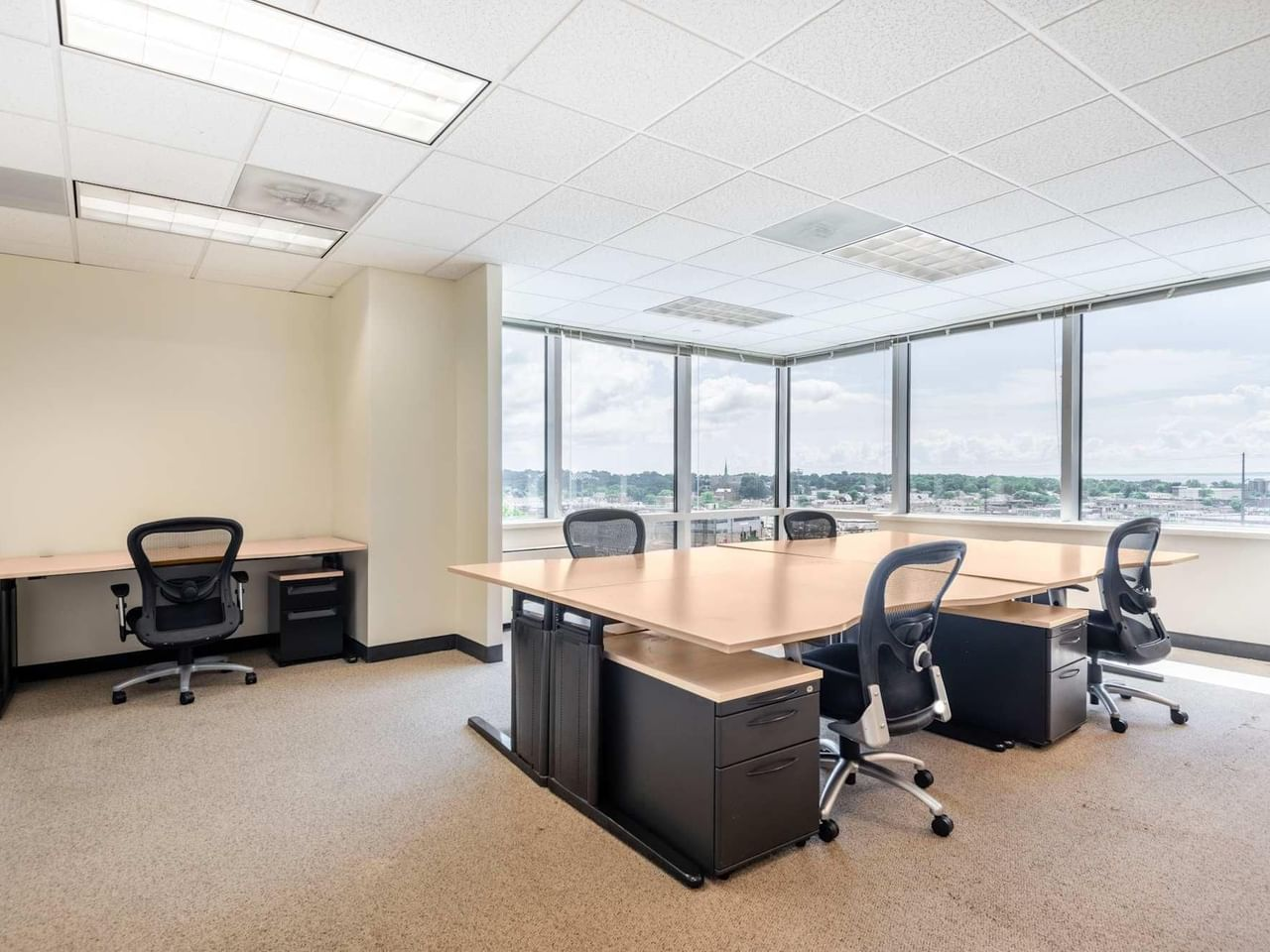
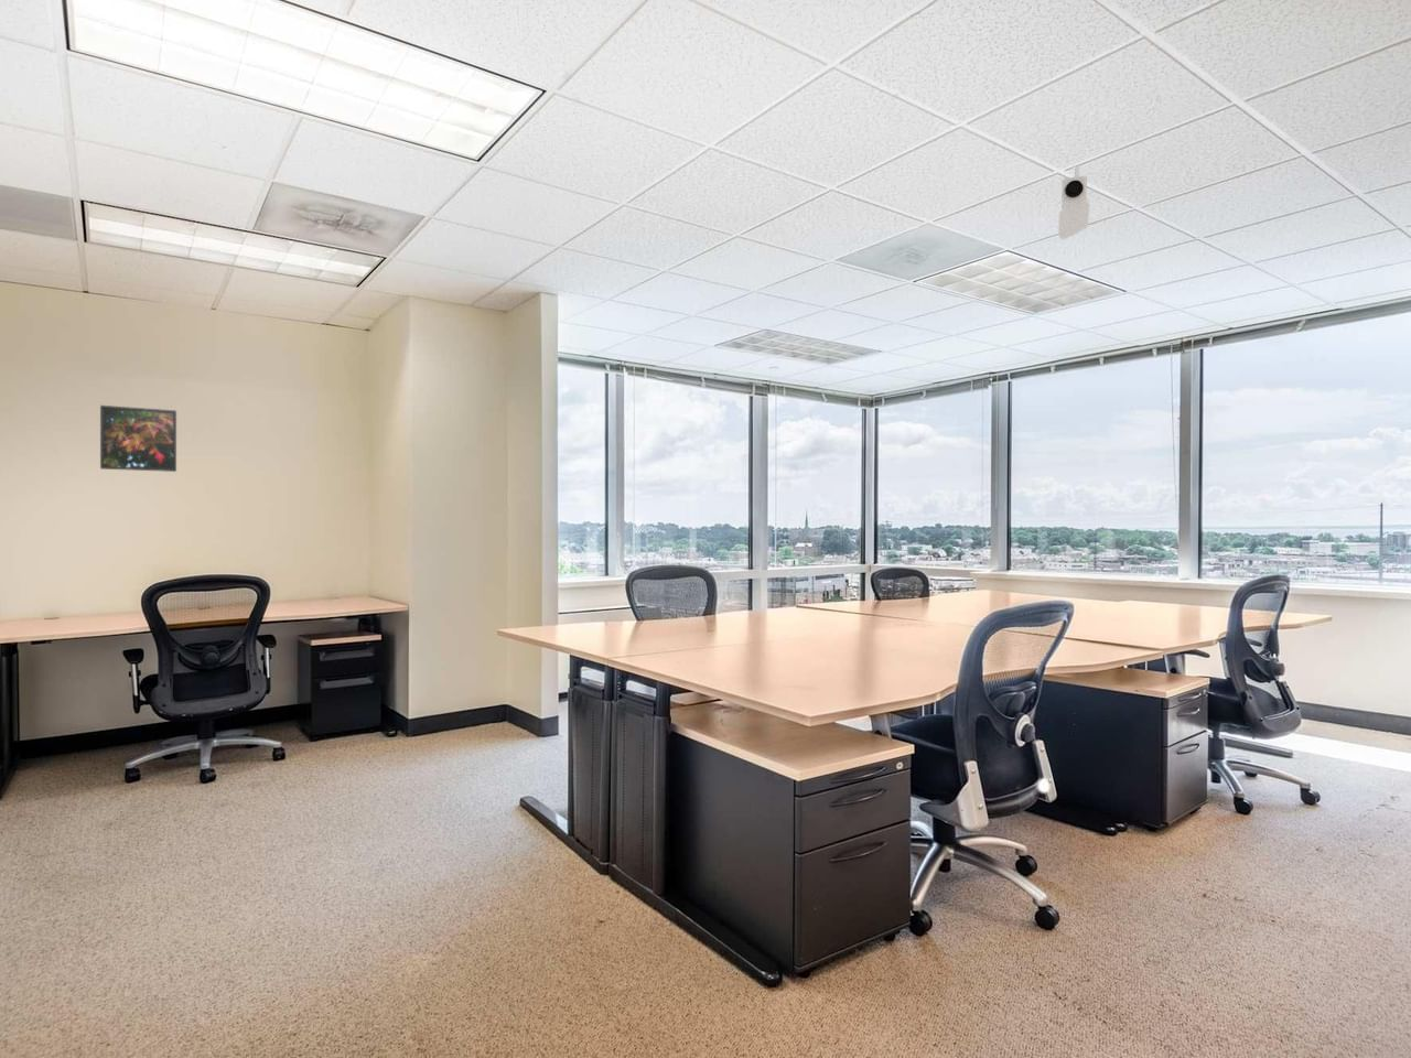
+ security camera (1073, 198)
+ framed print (139, 439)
